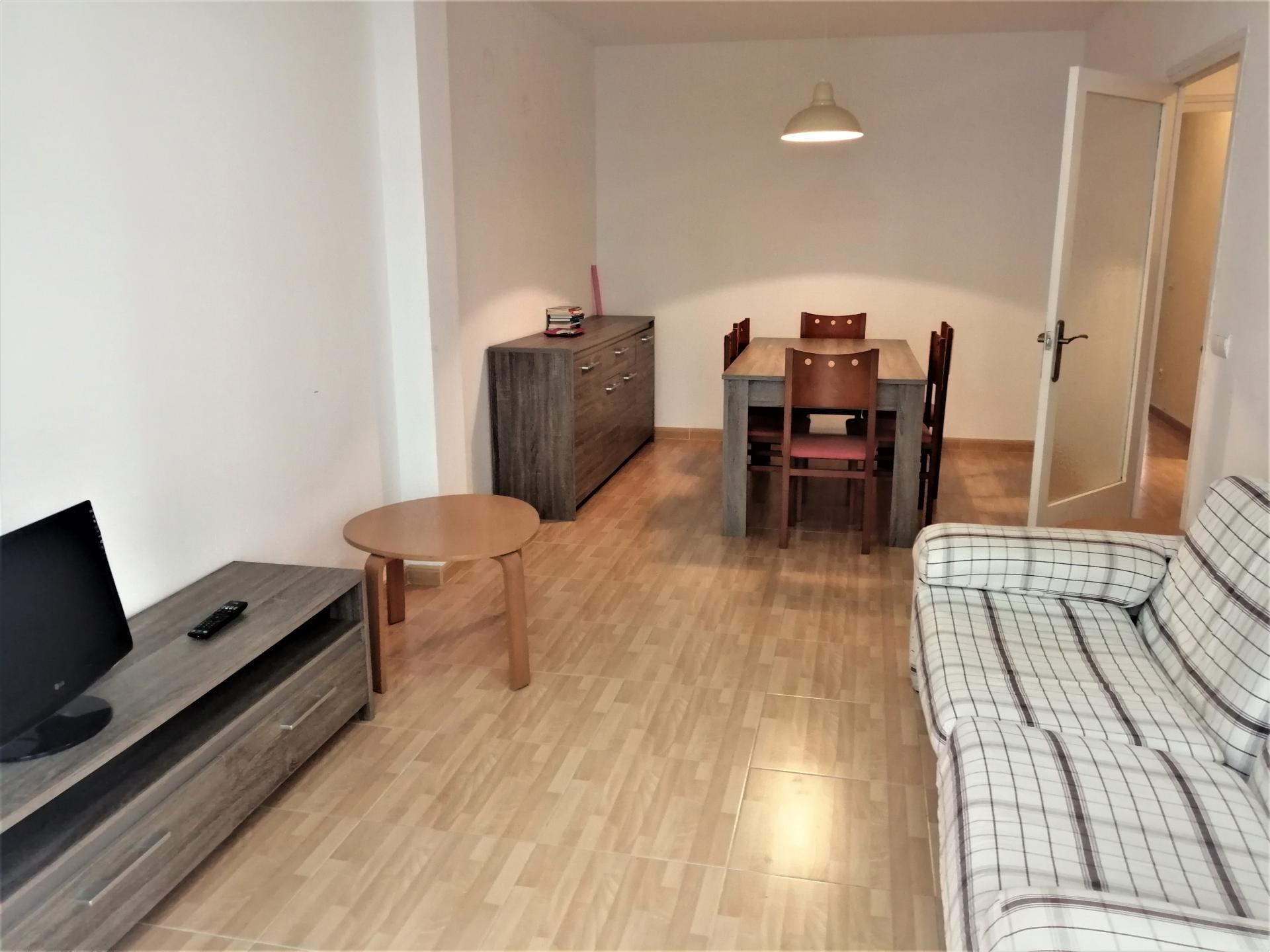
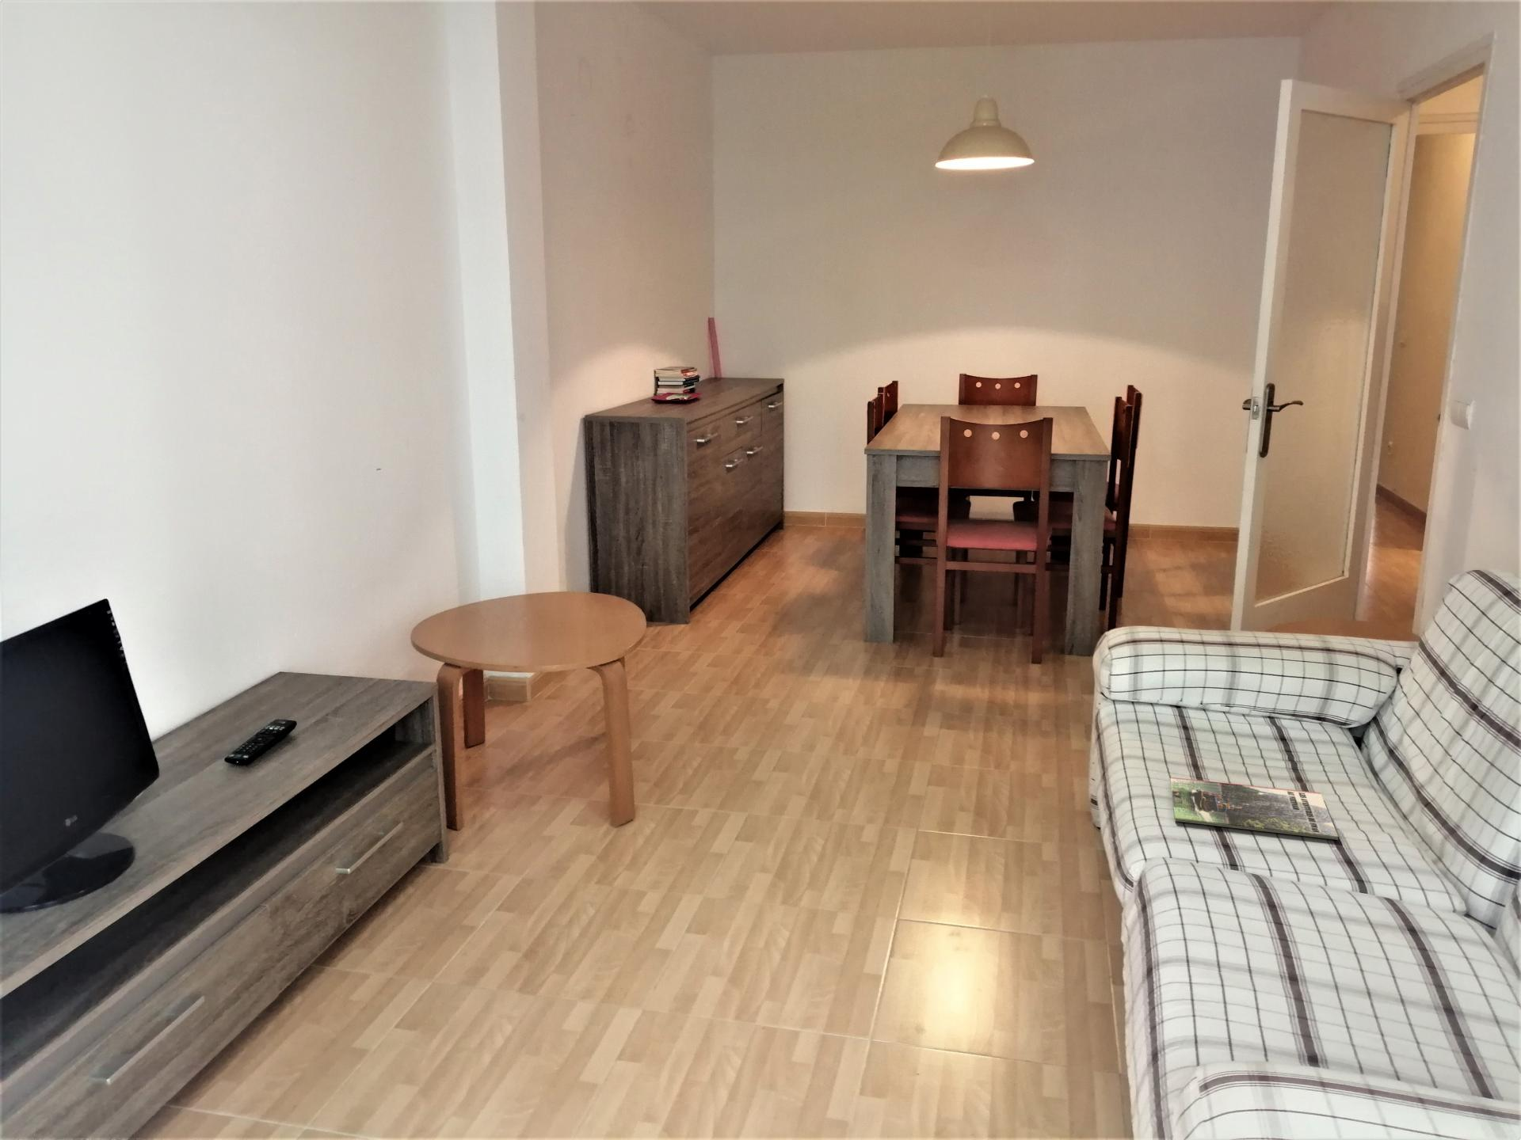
+ magazine (1249, 807)
